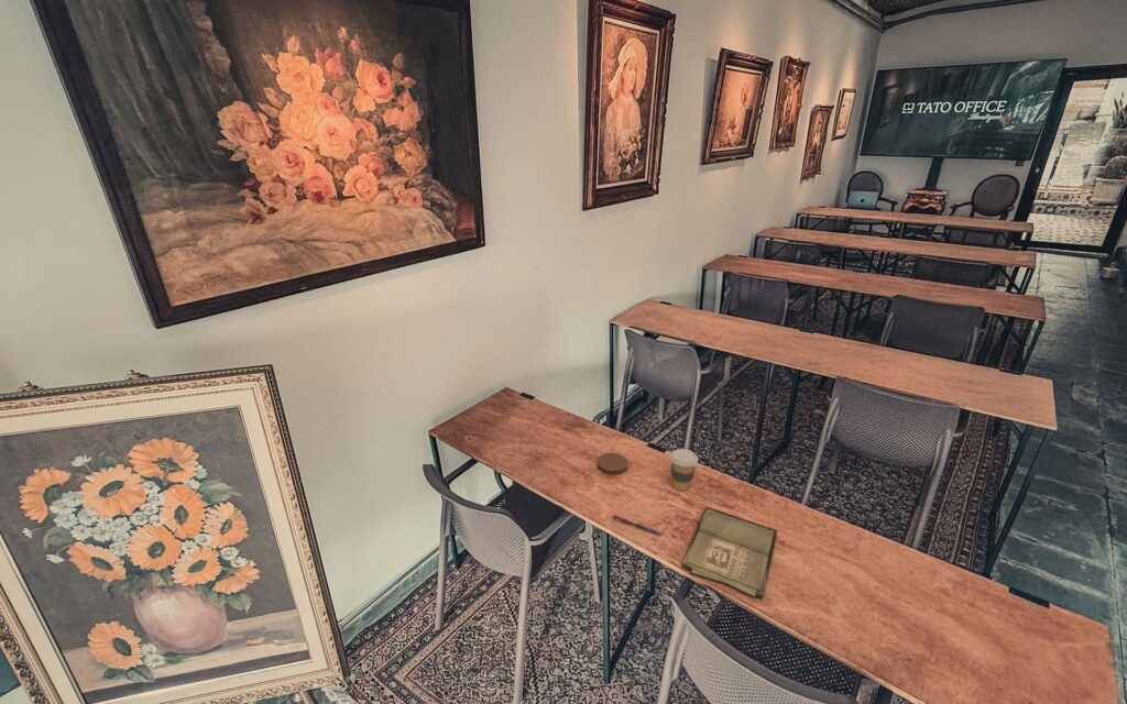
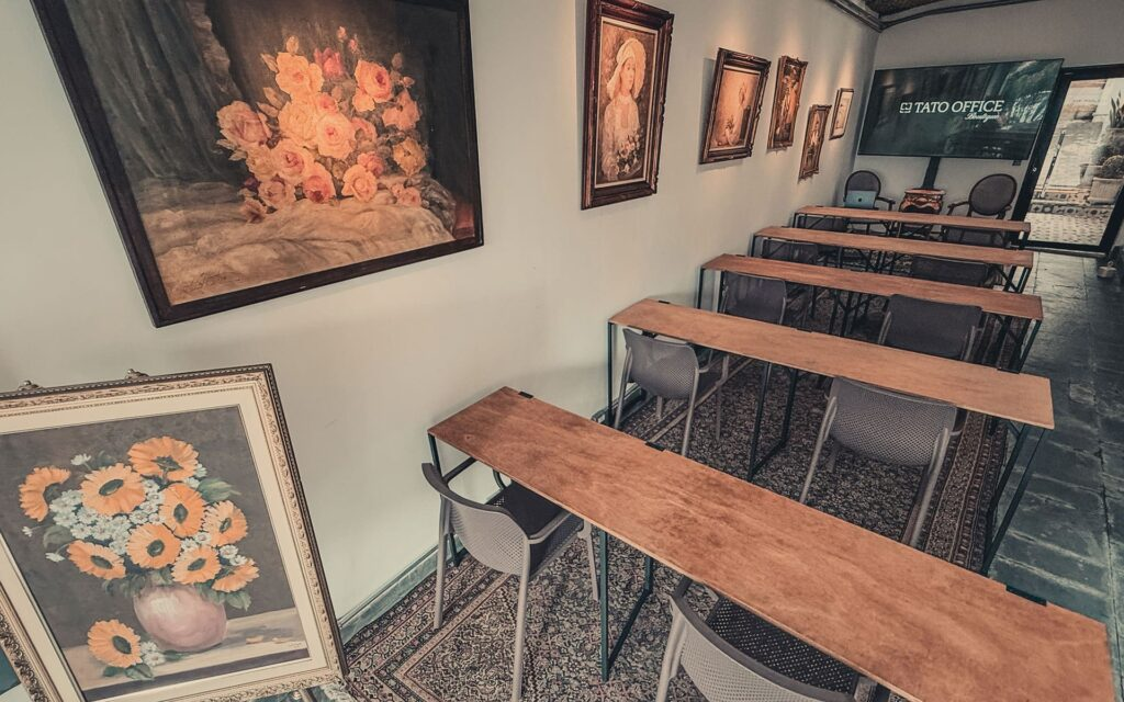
- coaster (612, 463)
- coffee cup (682, 470)
- hardback book (732, 544)
- pen (636, 524)
